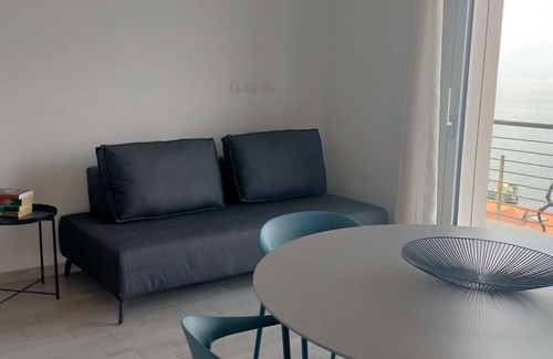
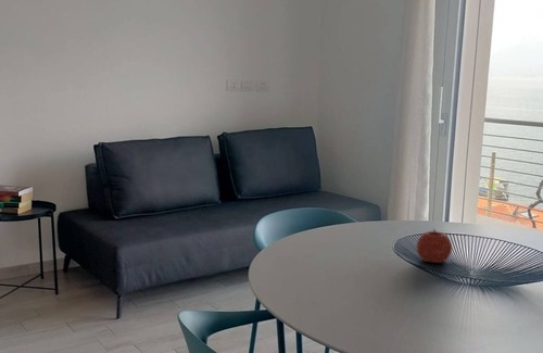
+ fruit (433, 244)
